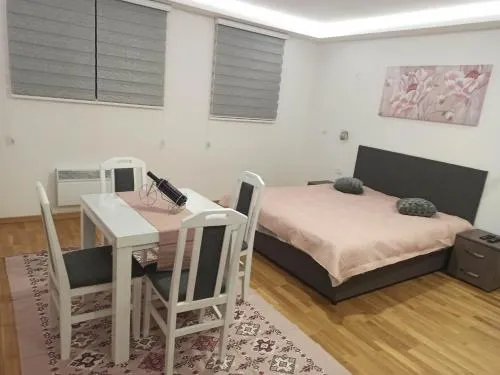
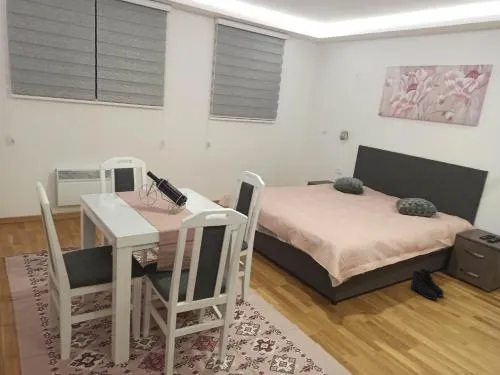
+ boots (428, 282)
